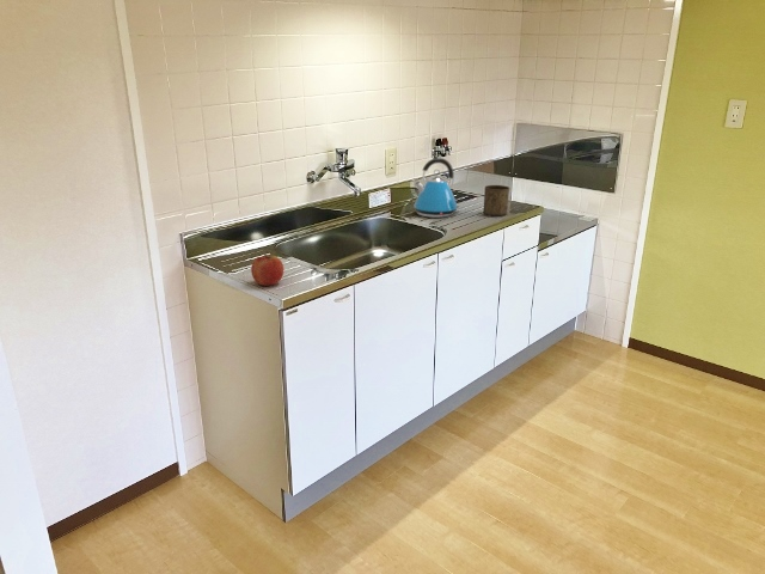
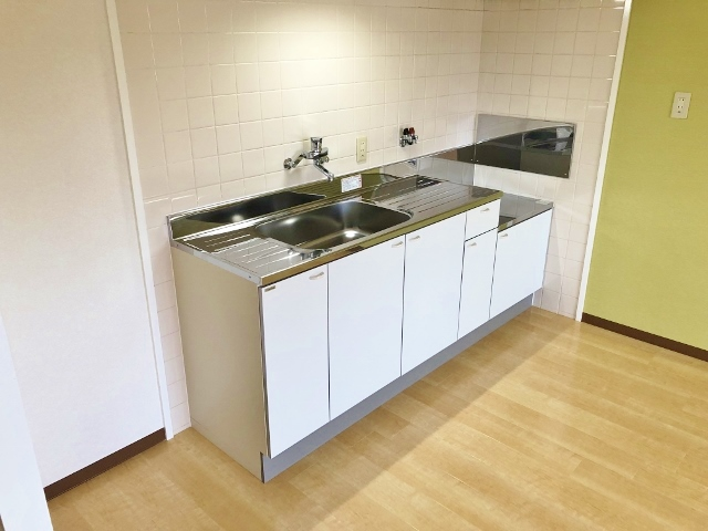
- fruit (267, 268)
- cup (496, 200)
- kettle (437, 185)
